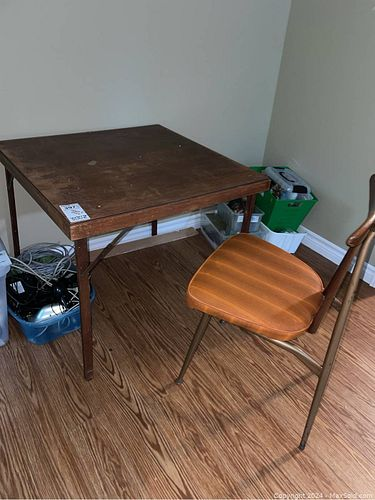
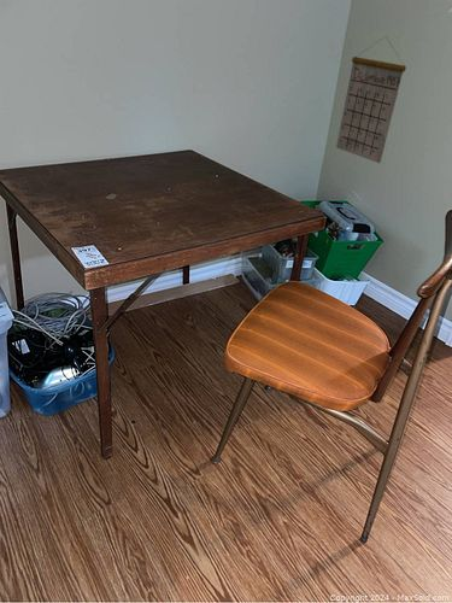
+ calendar (370, 99)
